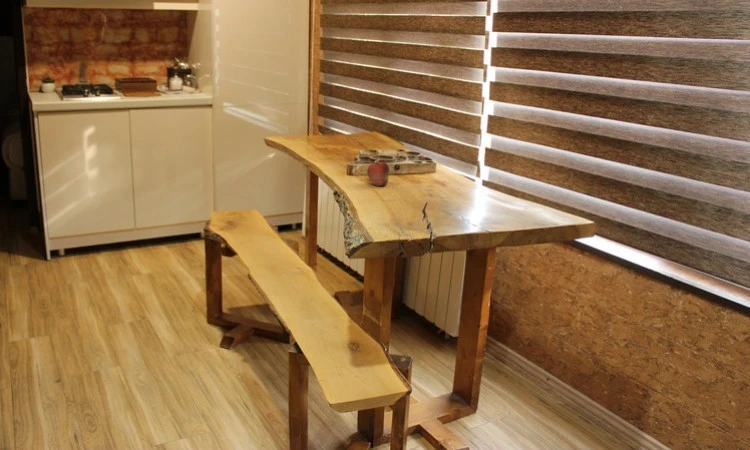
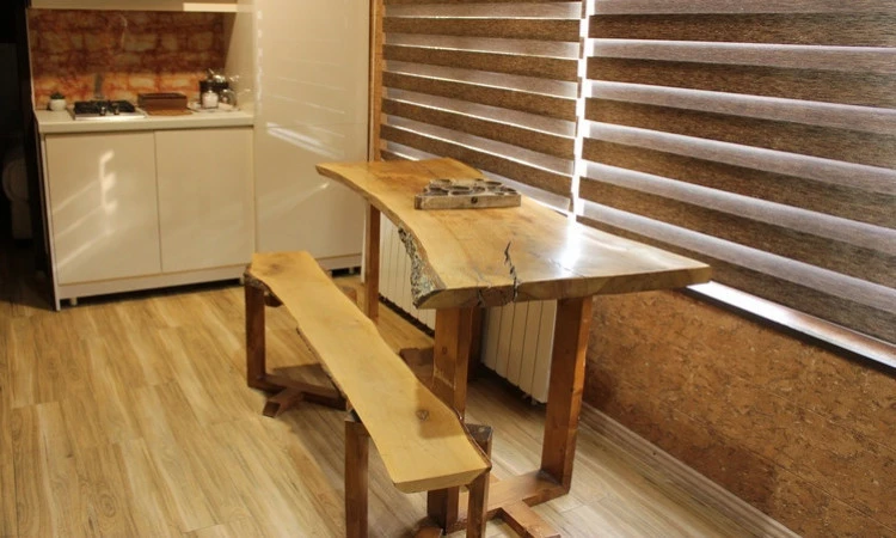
- fruit (378, 172)
